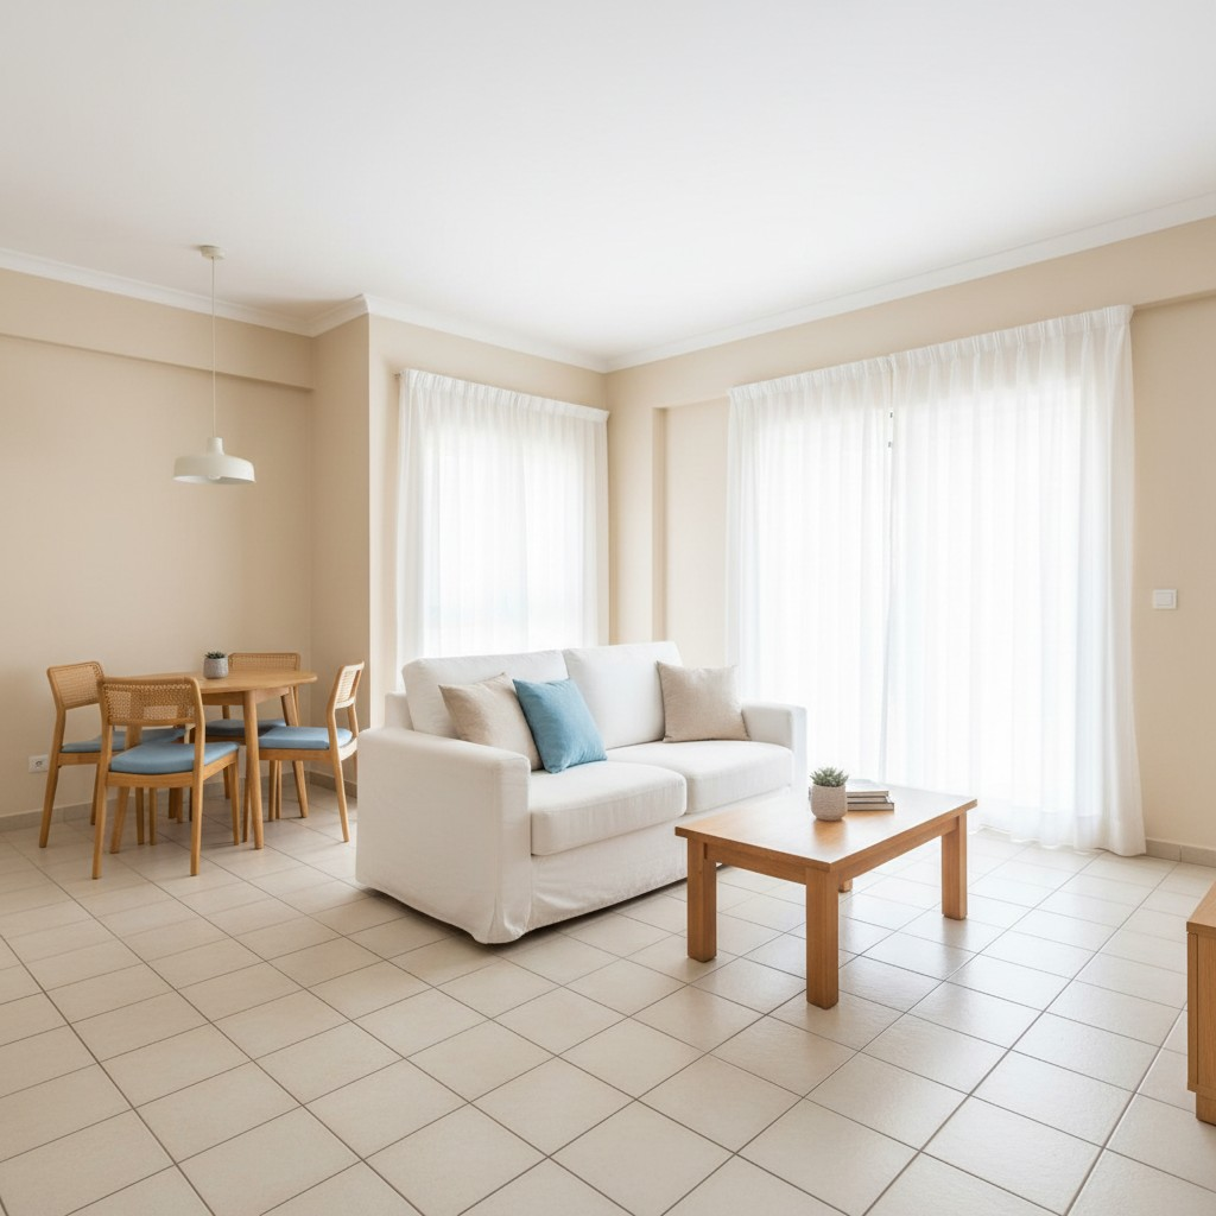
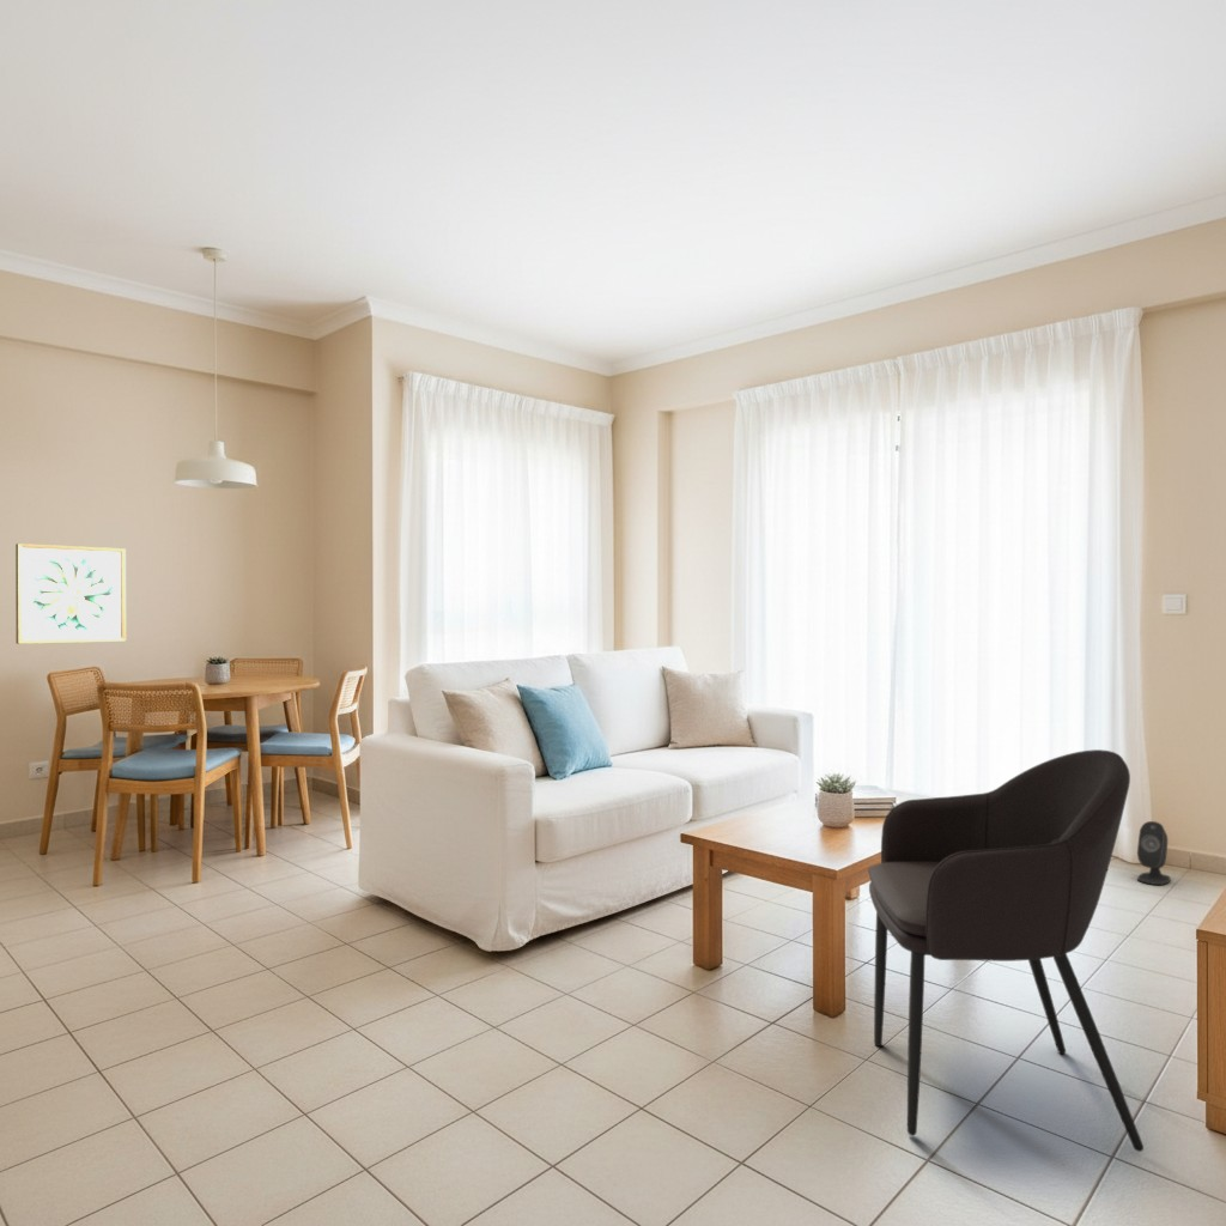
+ armchair (995, 921)
+ speaker (1153, 850)
+ wall art (72, 594)
